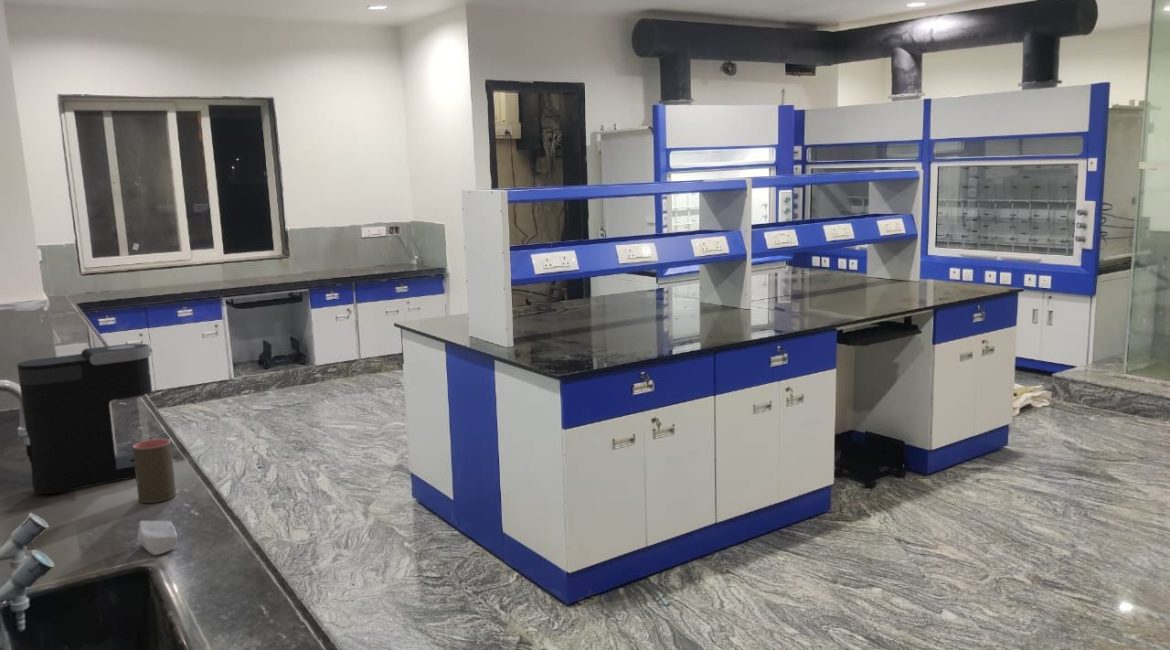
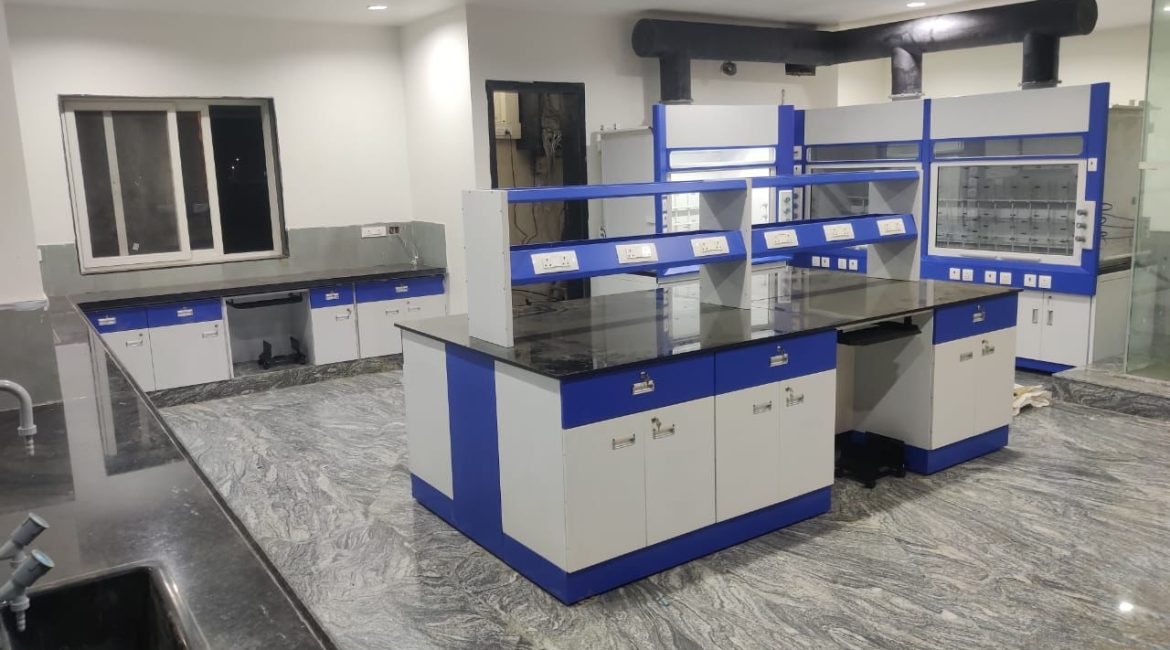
- coffee maker (93, 415)
- cup (154, 470)
- soap bar (157, 535)
